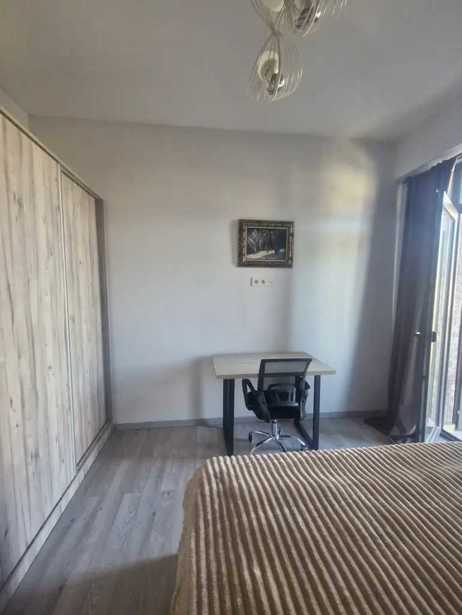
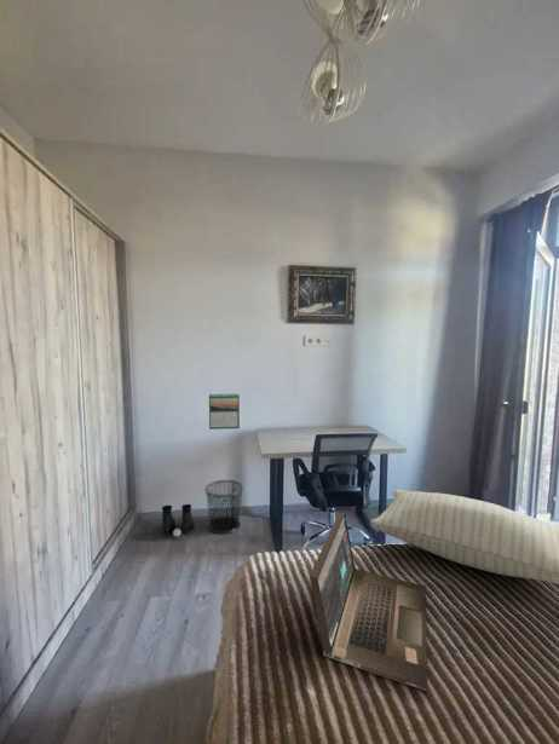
+ waste bin (224, 506)
+ calendar (224, 410)
+ boots (183, 515)
+ laptop (374, 583)
+ pillow (468, 530)
